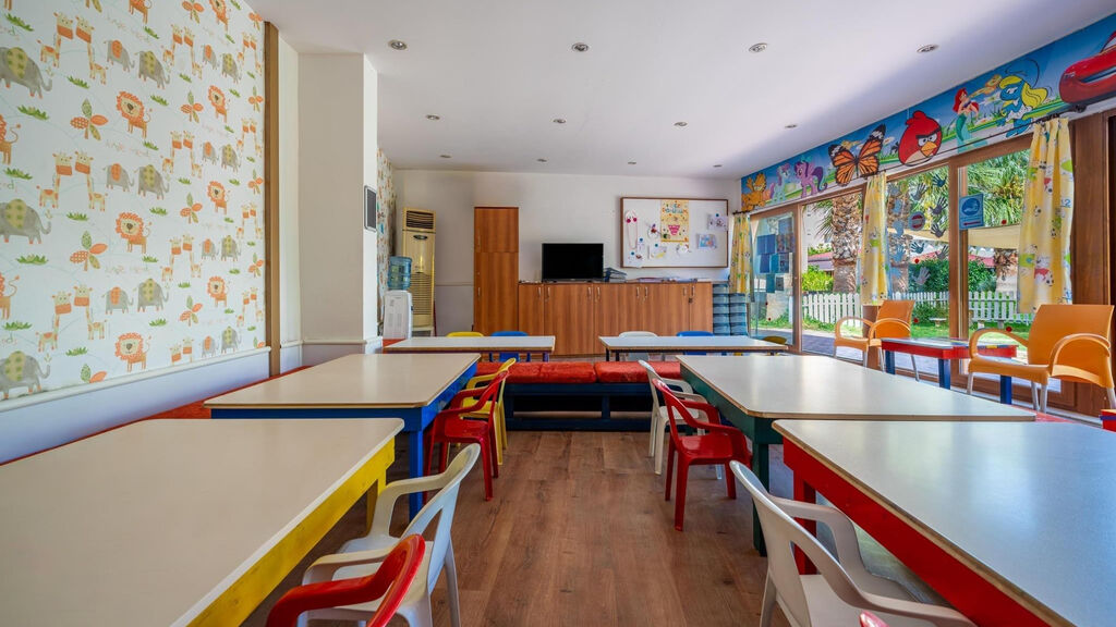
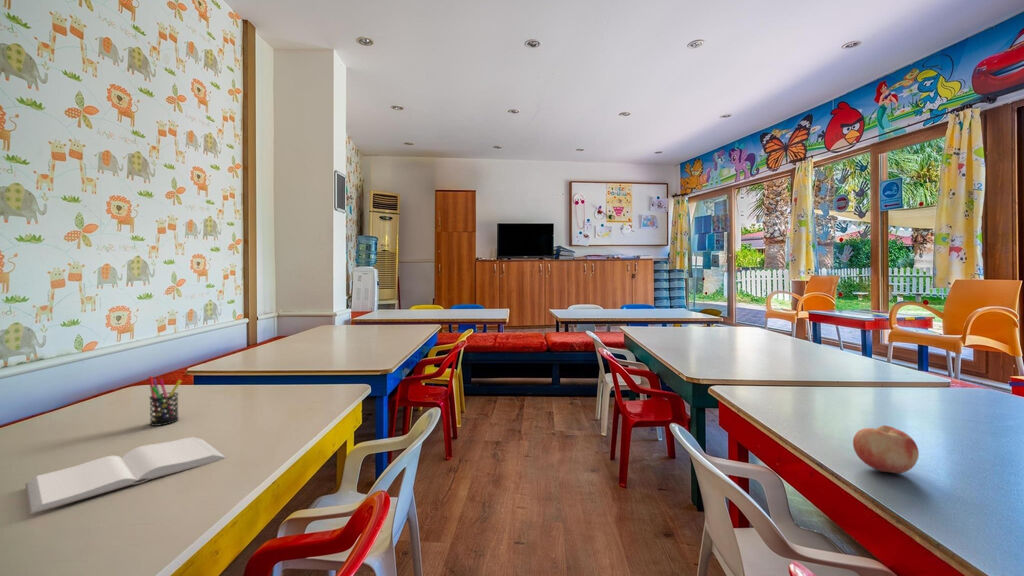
+ fruit (884, 448)
+ book (133, 465)
+ pen holder (161, 399)
